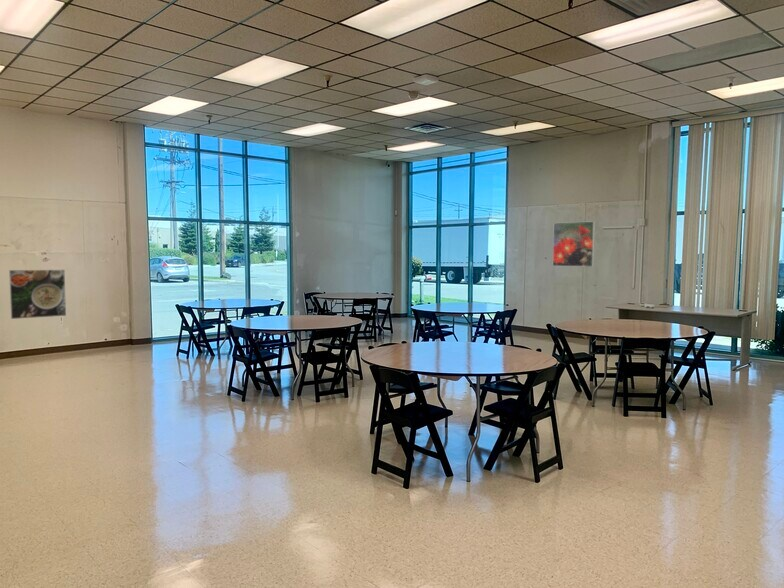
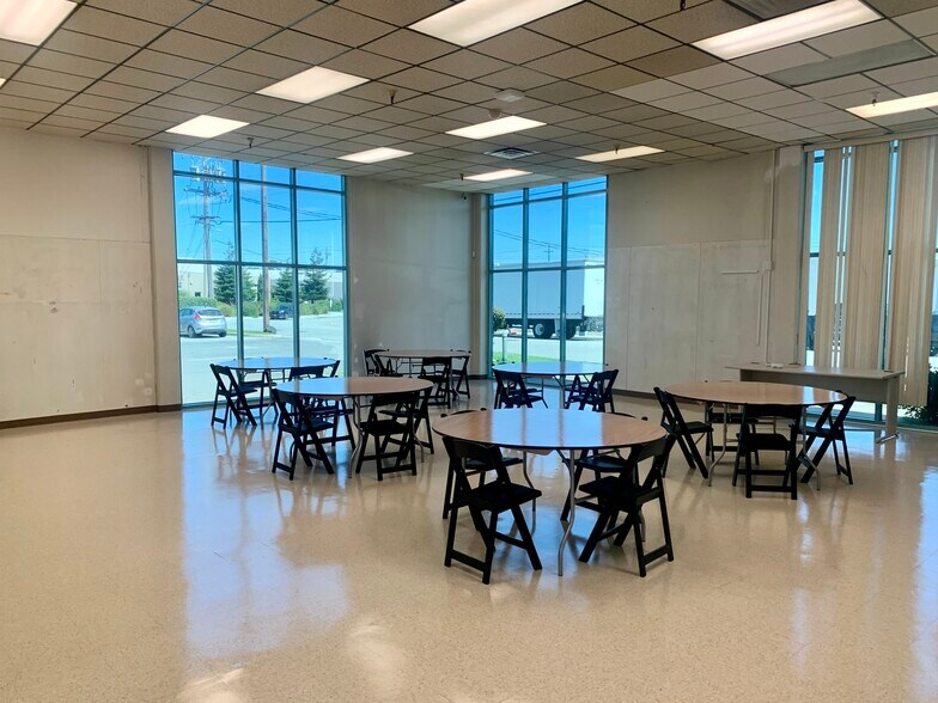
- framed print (38, 293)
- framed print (573, 244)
